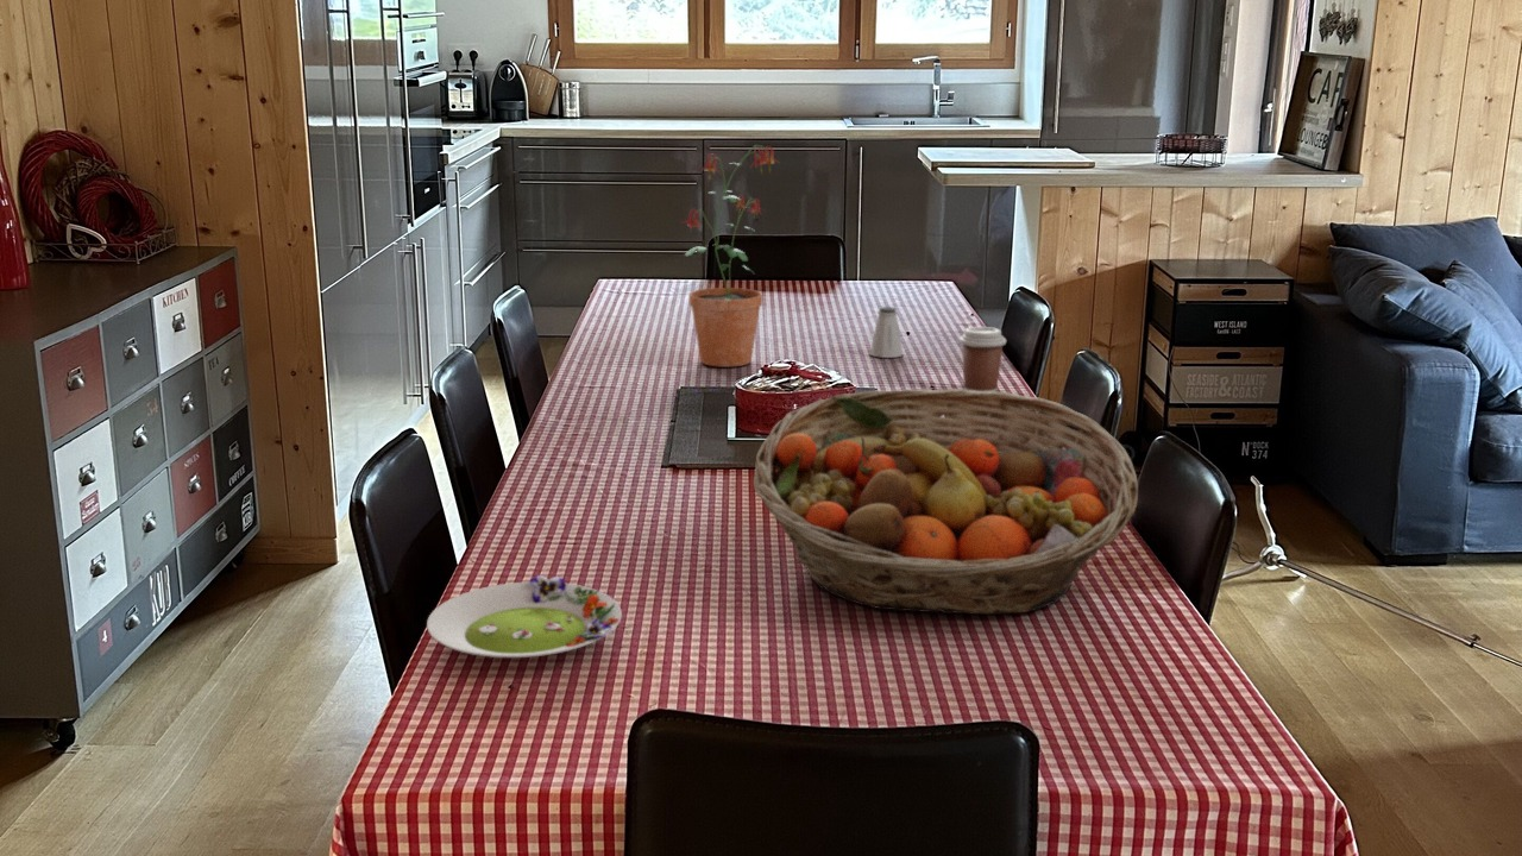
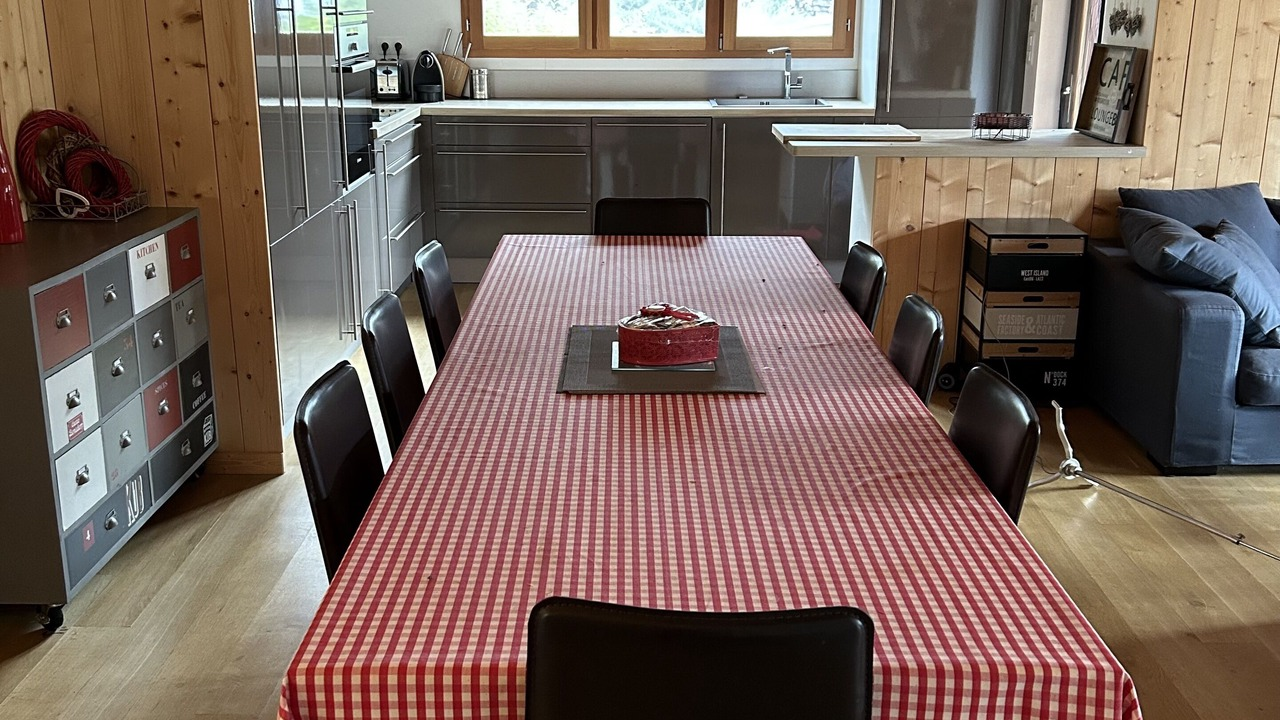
- saltshaker (887, 331)
- coffee cup (981, 359)
- fruit basket (941, 497)
- potted plant (727, 252)
- salad plate (524, 622)
